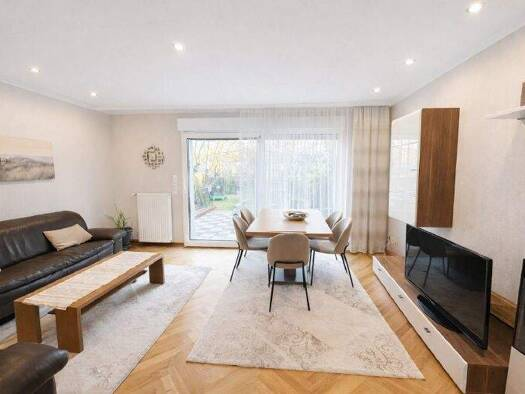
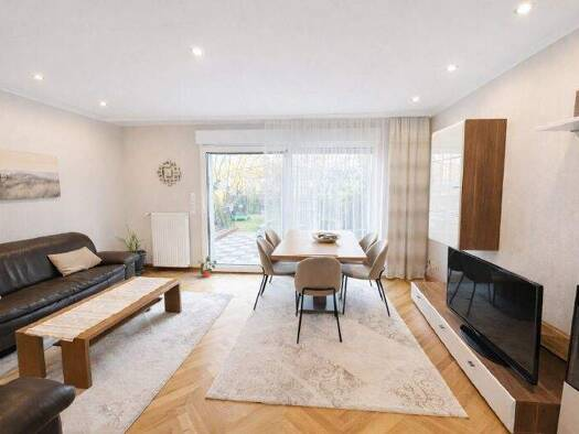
+ potted plant (206, 265)
